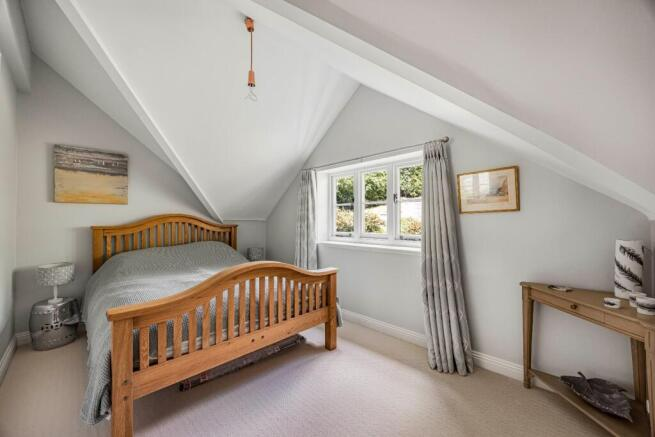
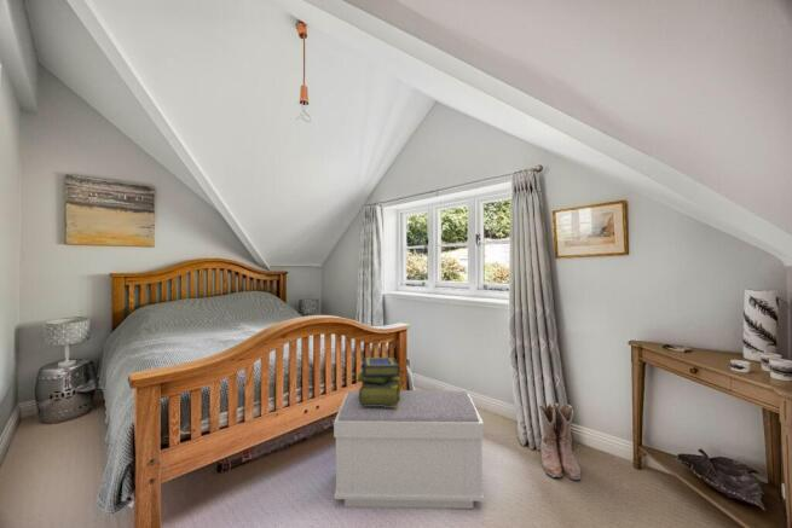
+ bench (407, 442)
+ boots (559, 436)
+ stack of books (380, 378)
